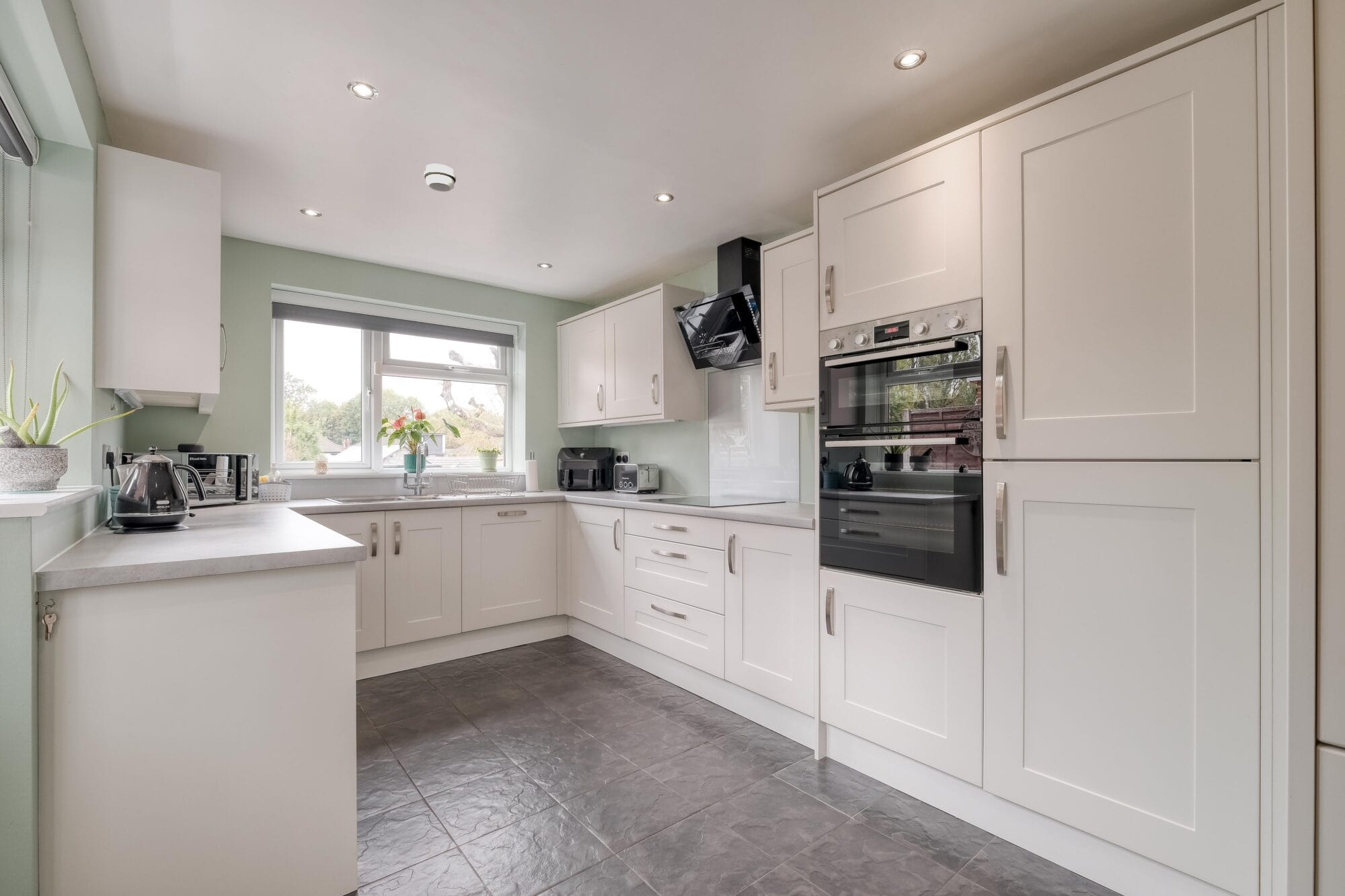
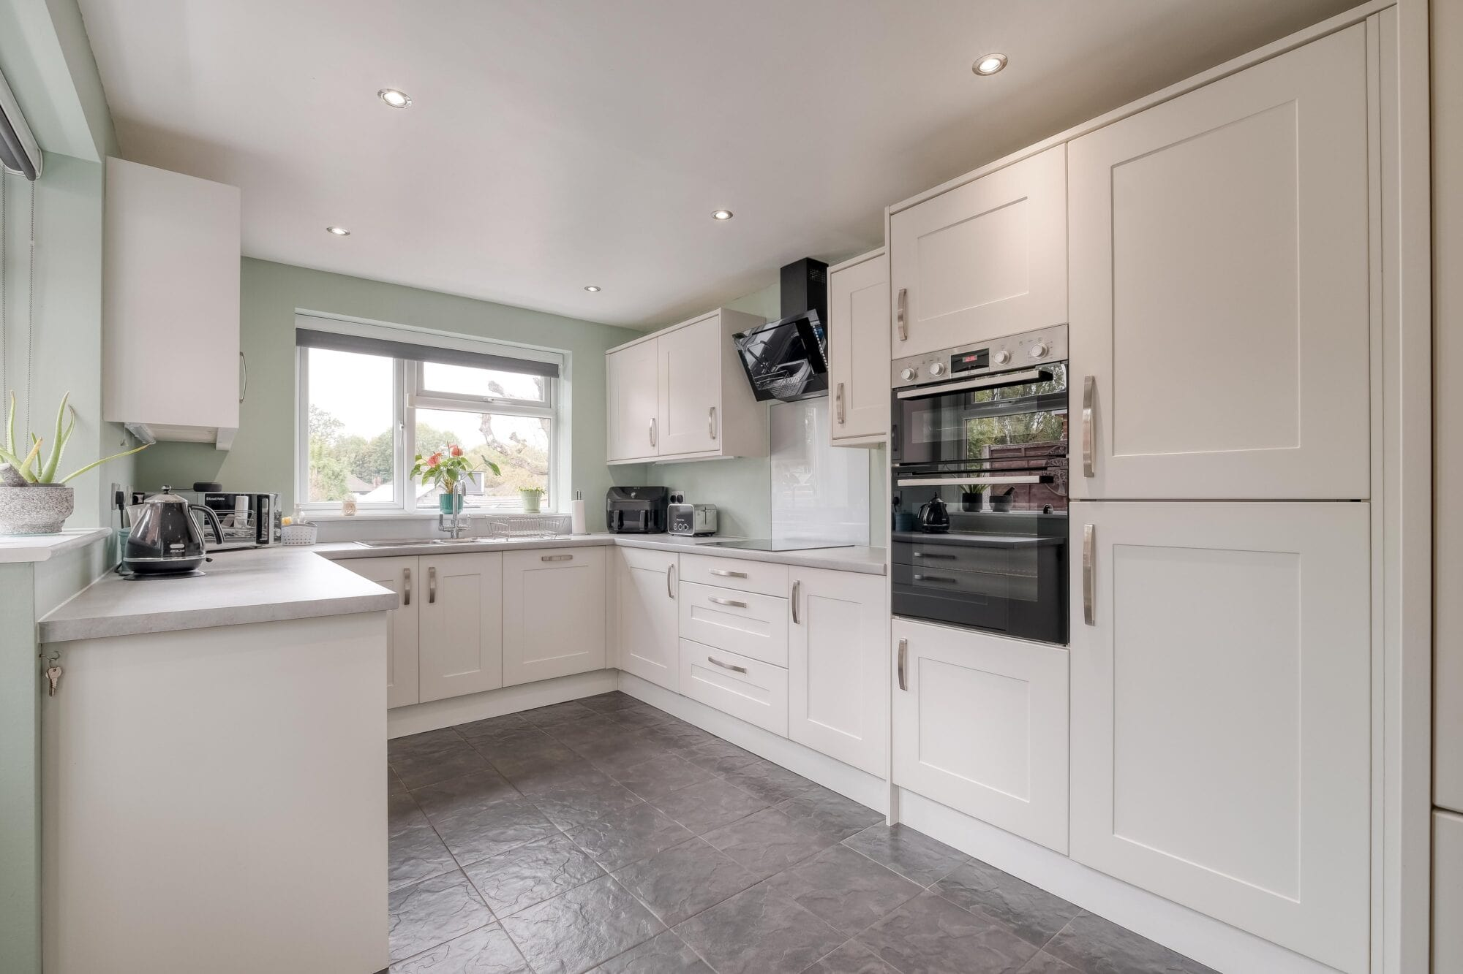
- smoke detector (440, 178)
